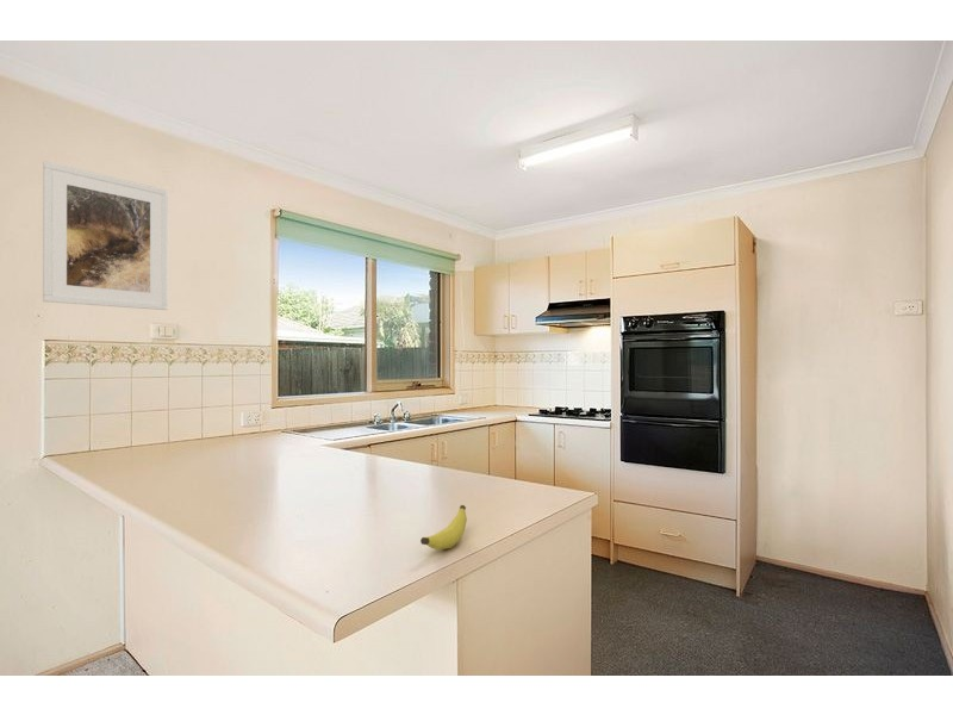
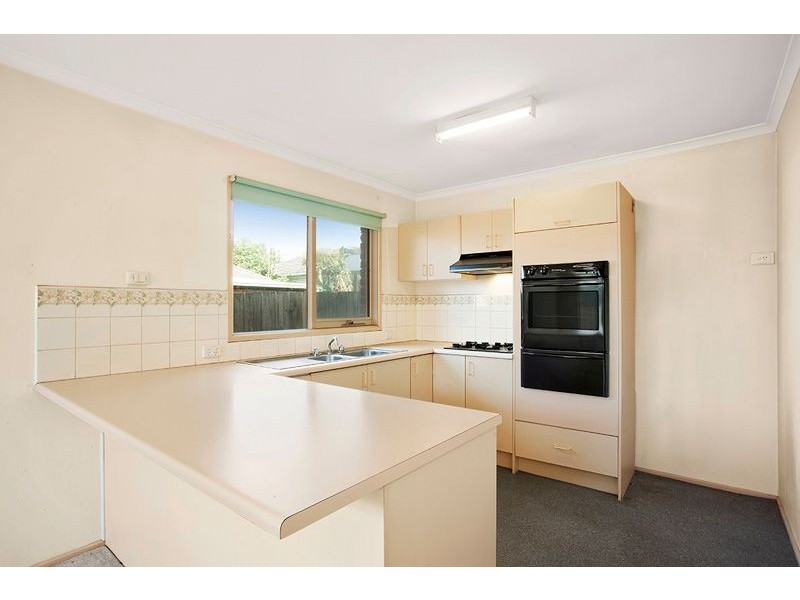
- banana (450, 530)
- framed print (110, 241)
